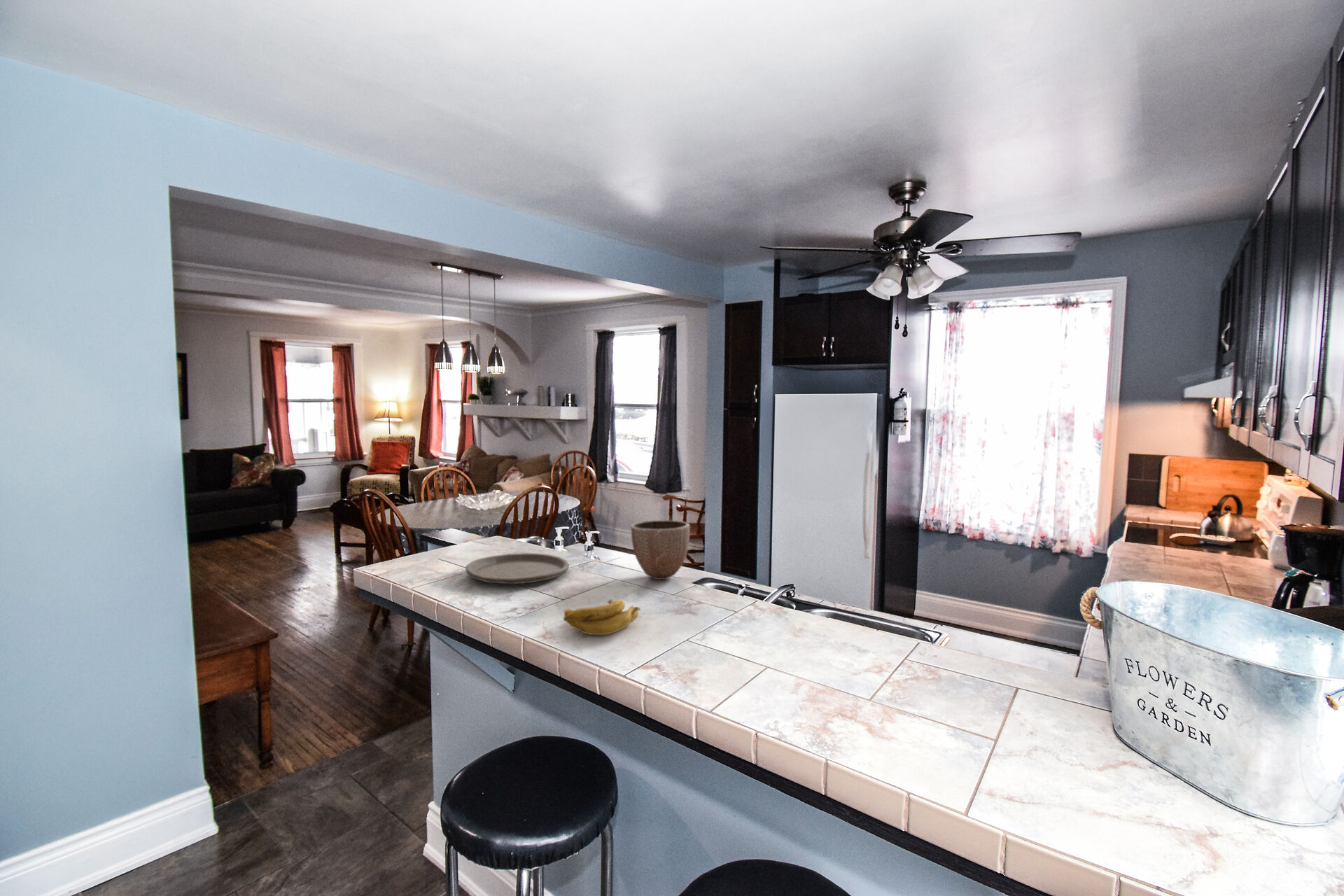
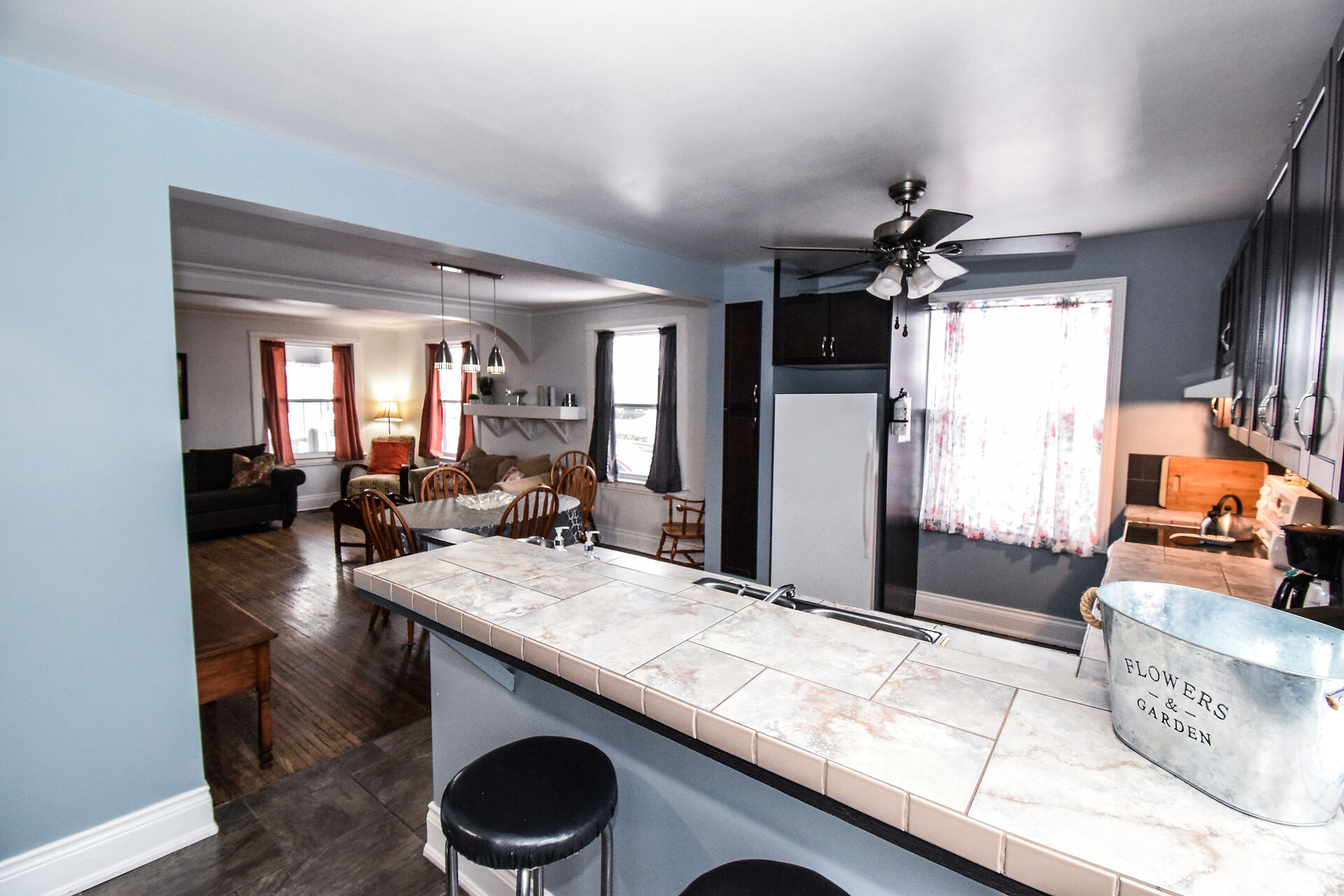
- decorative bowl (660, 550)
- banana (601, 611)
- plate (518, 568)
